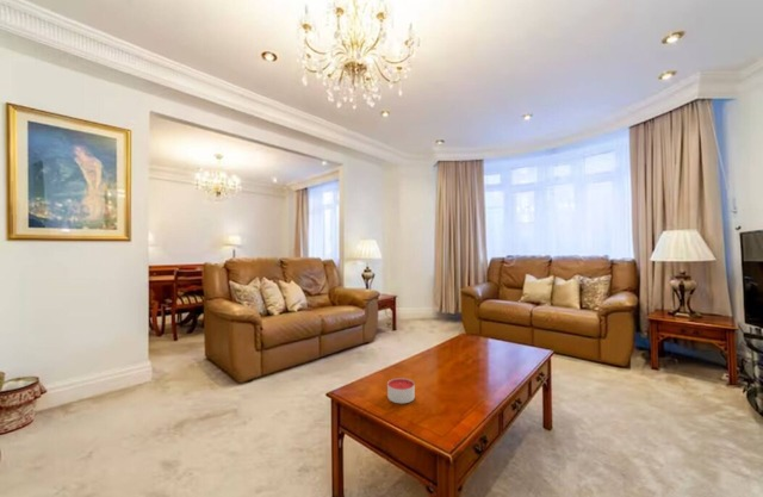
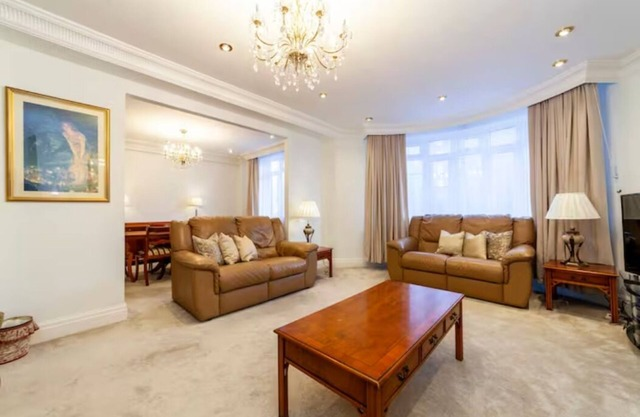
- candle (401, 389)
